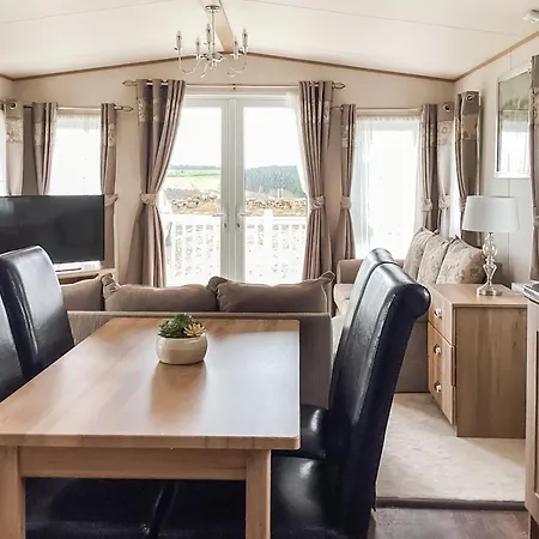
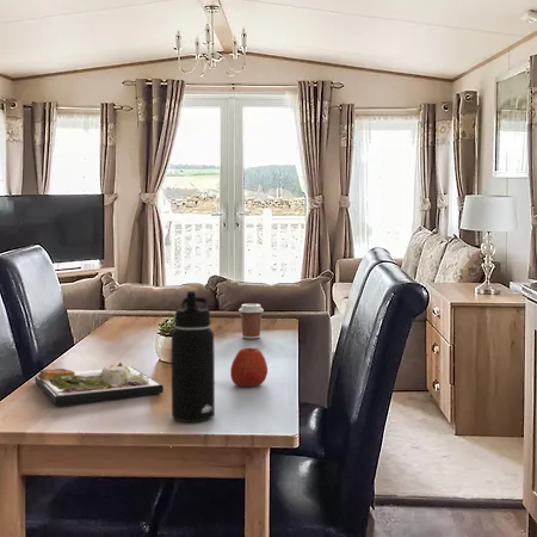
+ dinner plate (97, 378)
+ coffee cup (251, 320)
+ water bottle (193, 352)
+ apple (248, 365)
